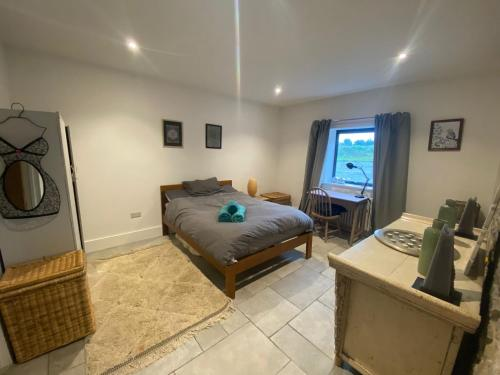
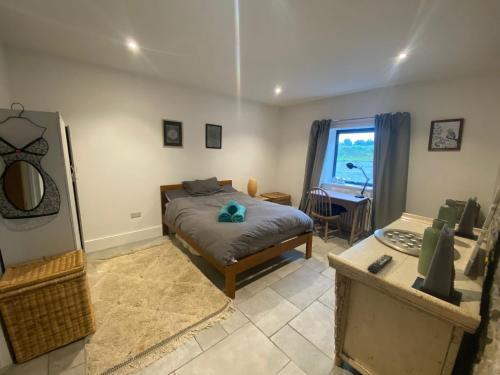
+ remote control (380, 262)
